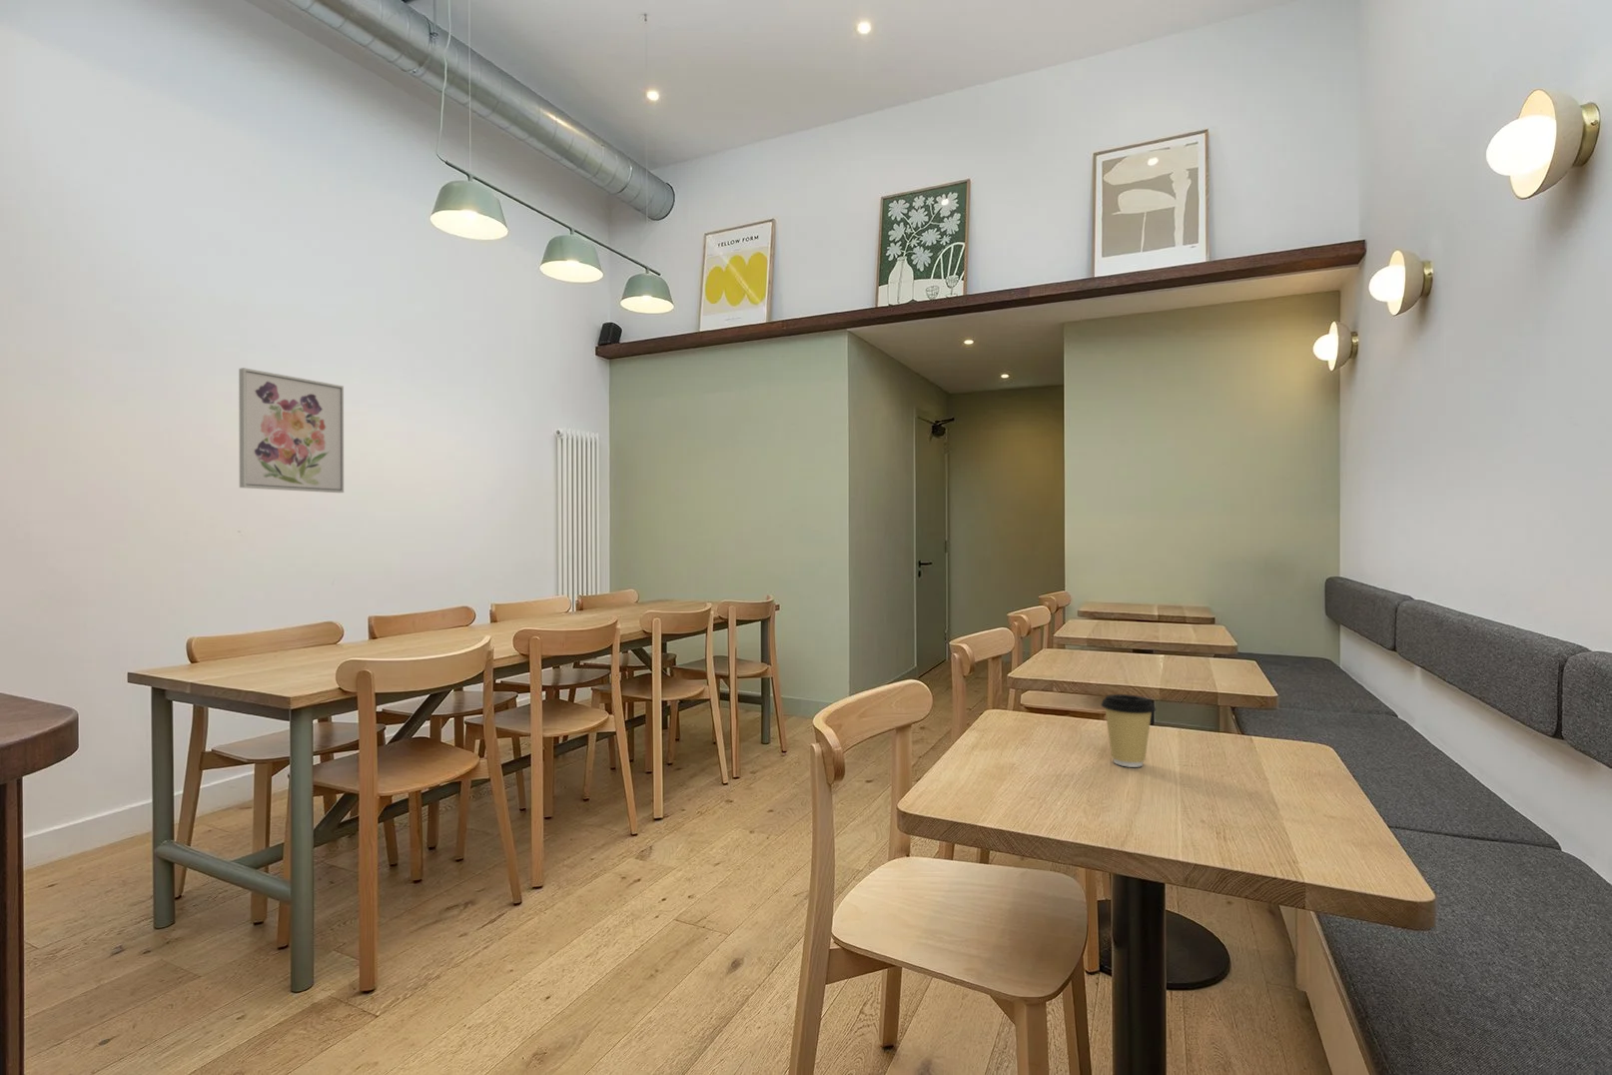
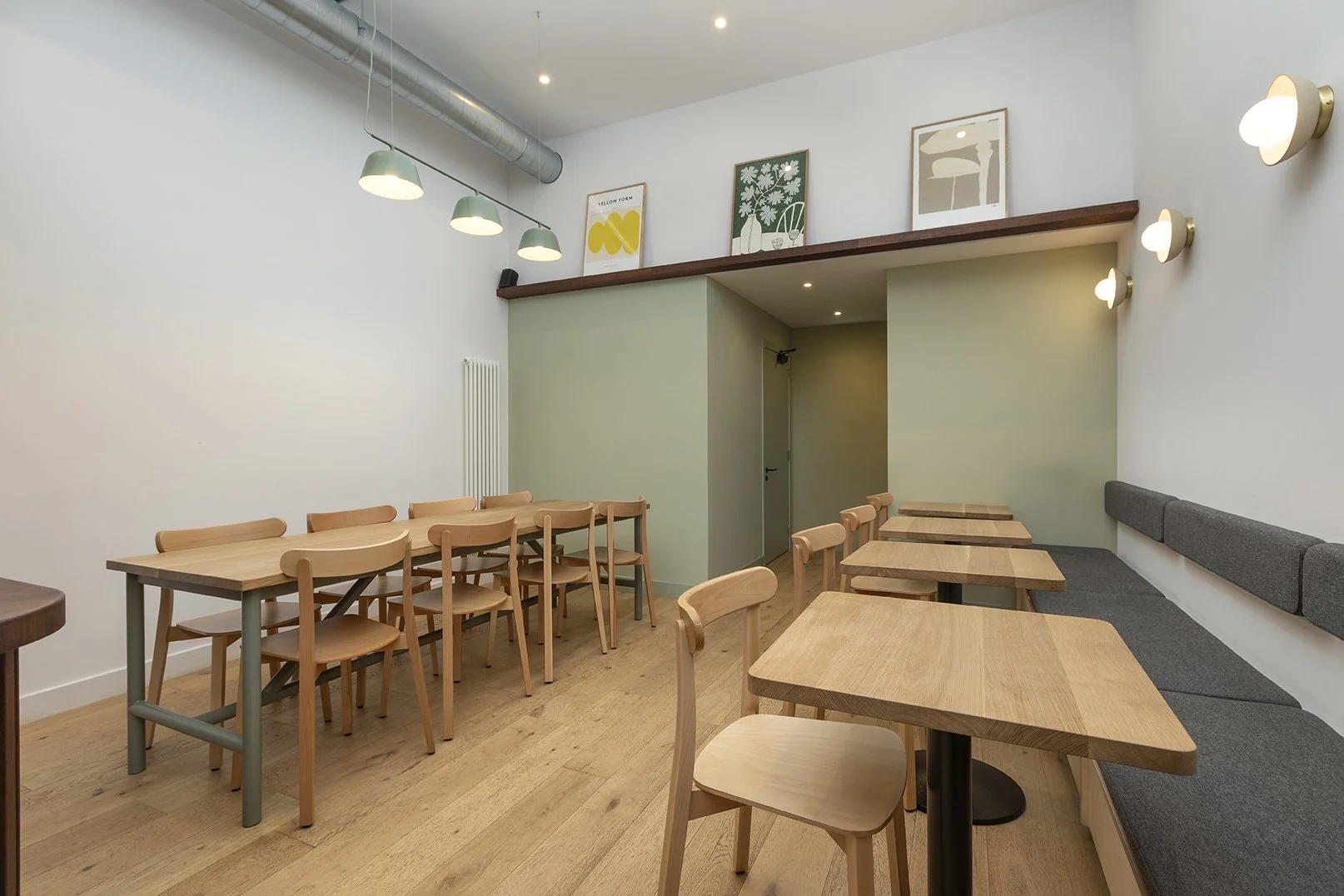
- coffee cup (1127, 729)
- wall art (294, 433)
